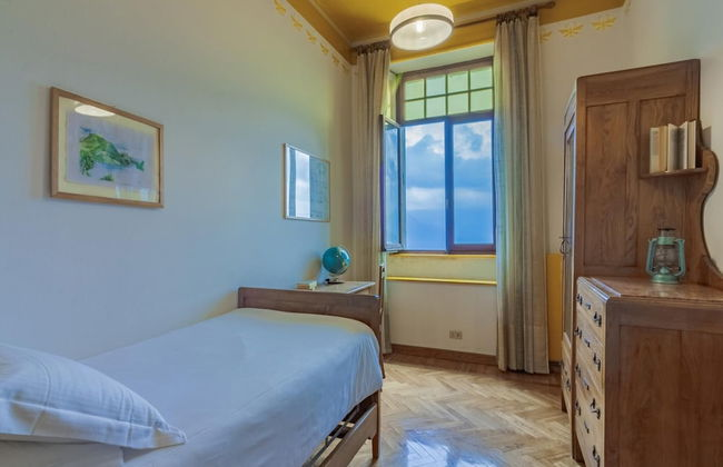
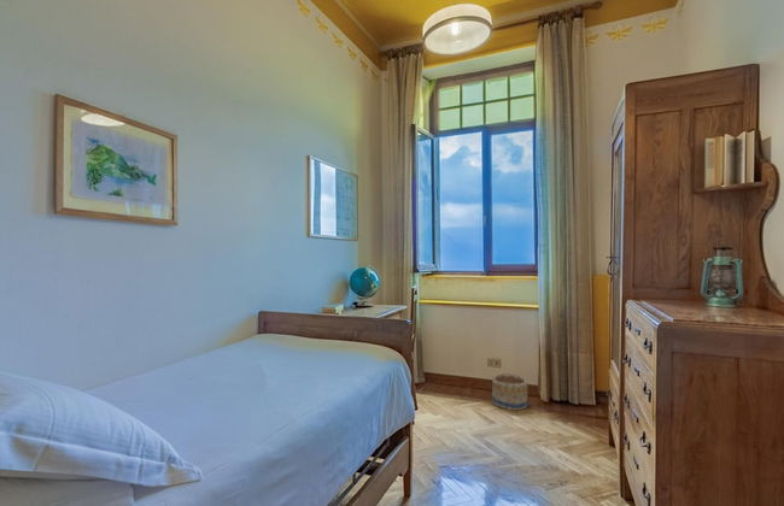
+ basket (509, 390)
